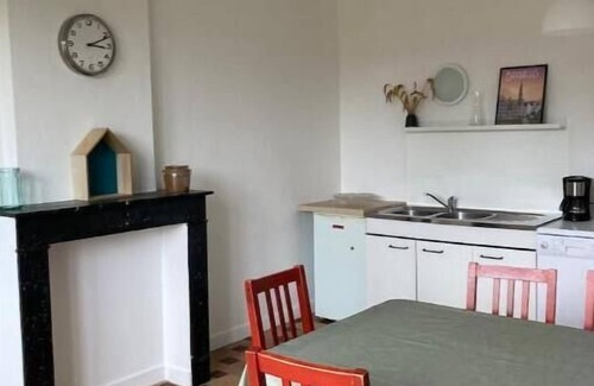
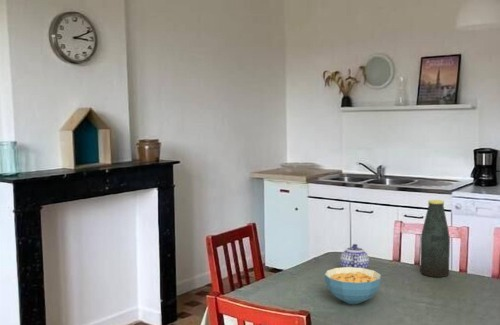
+ cereal bowl (352, 288)
+ bottle (435, 237)
+ teapot (354, 258)
